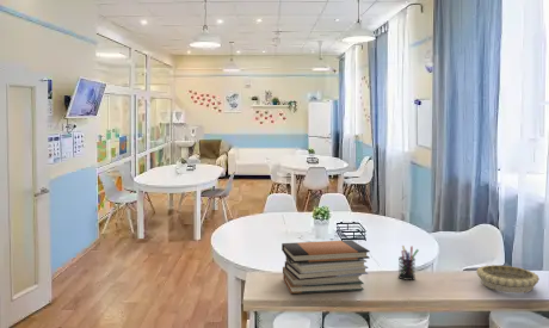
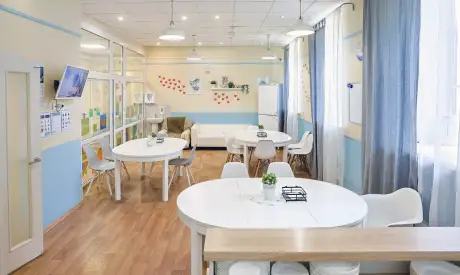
- pen holder (408, 260)
- decorative bowl (506, 278)
- book stack (323, 265)
